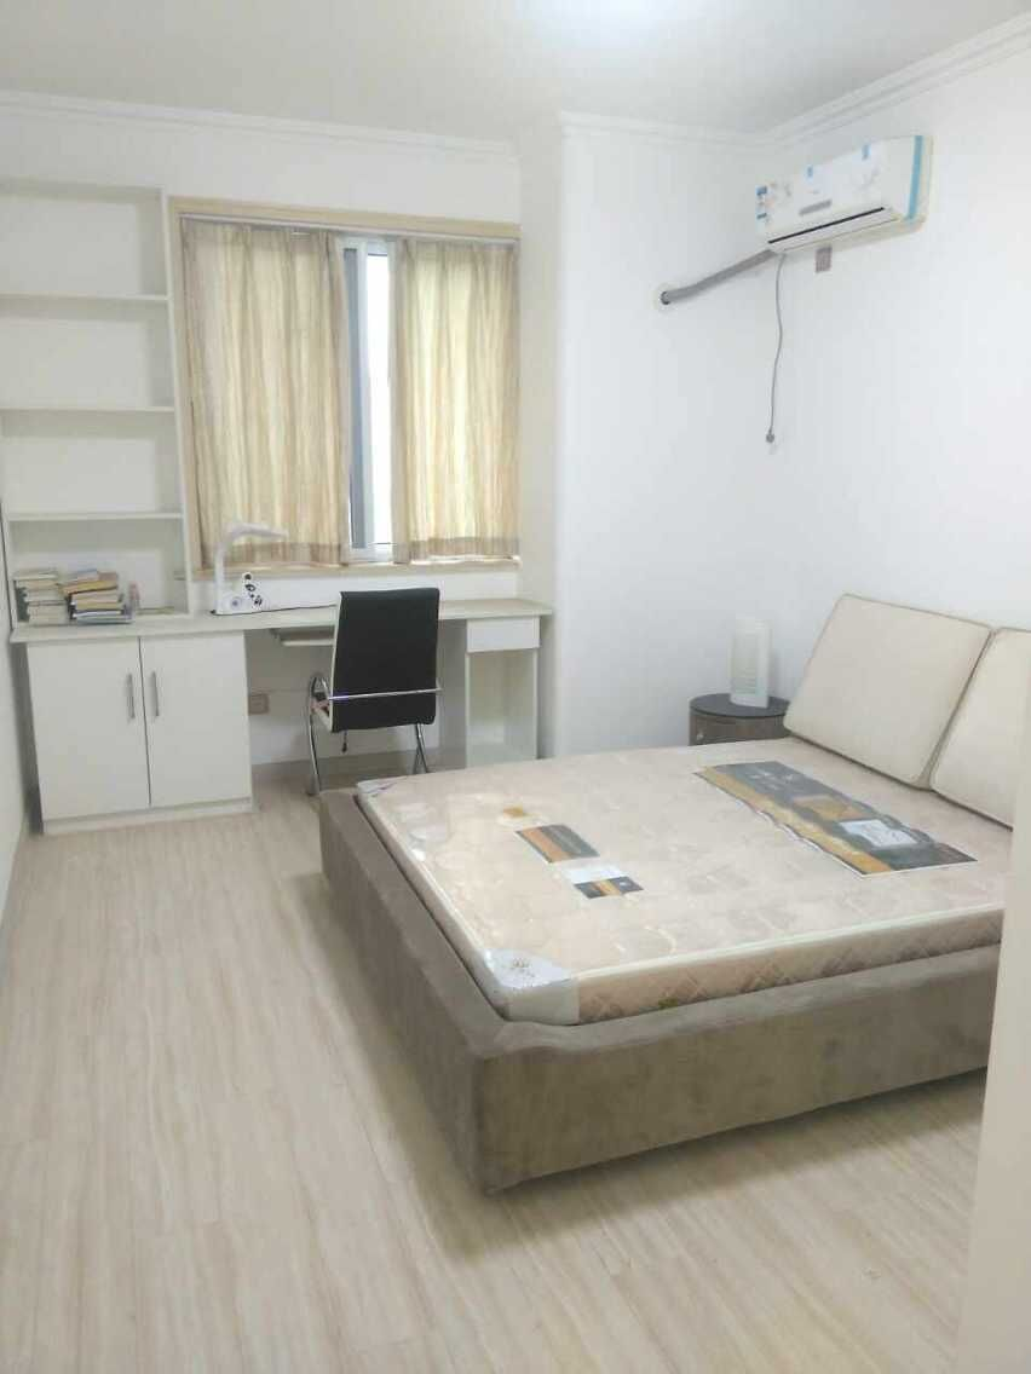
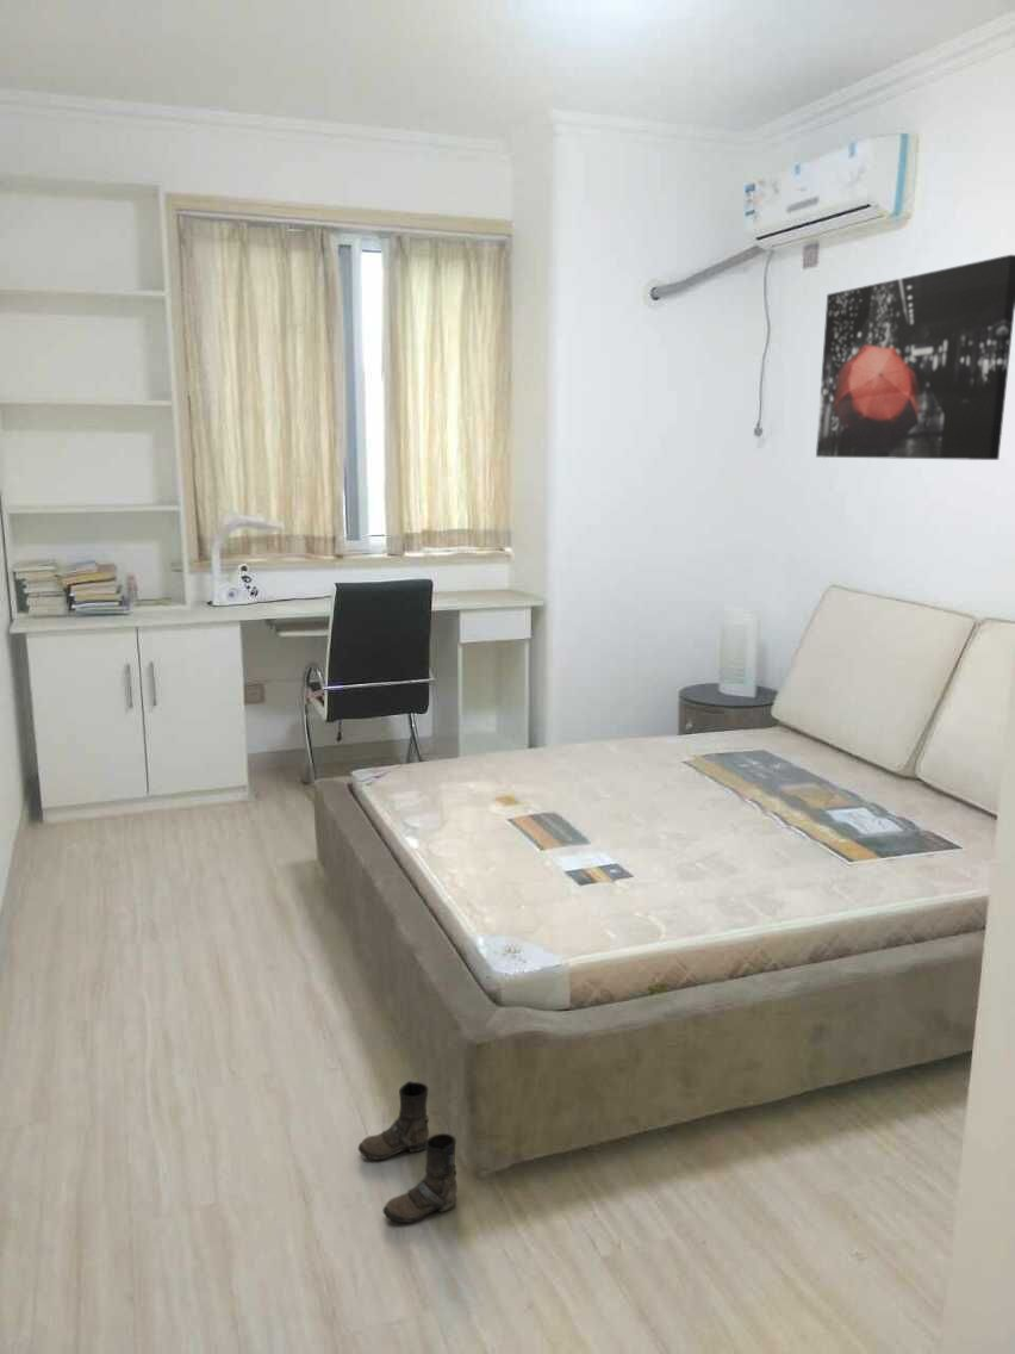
+ boots (406, 1149)
+ wall art (904, 368)
